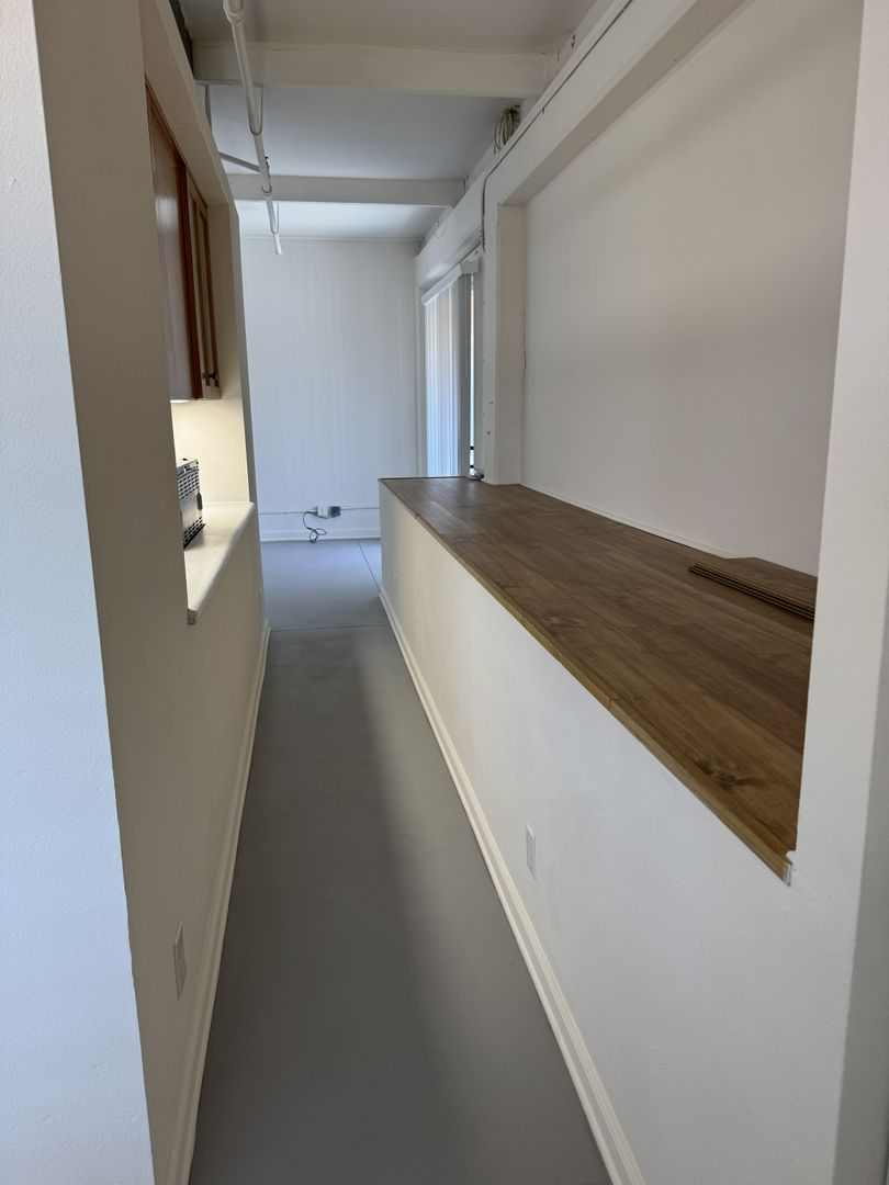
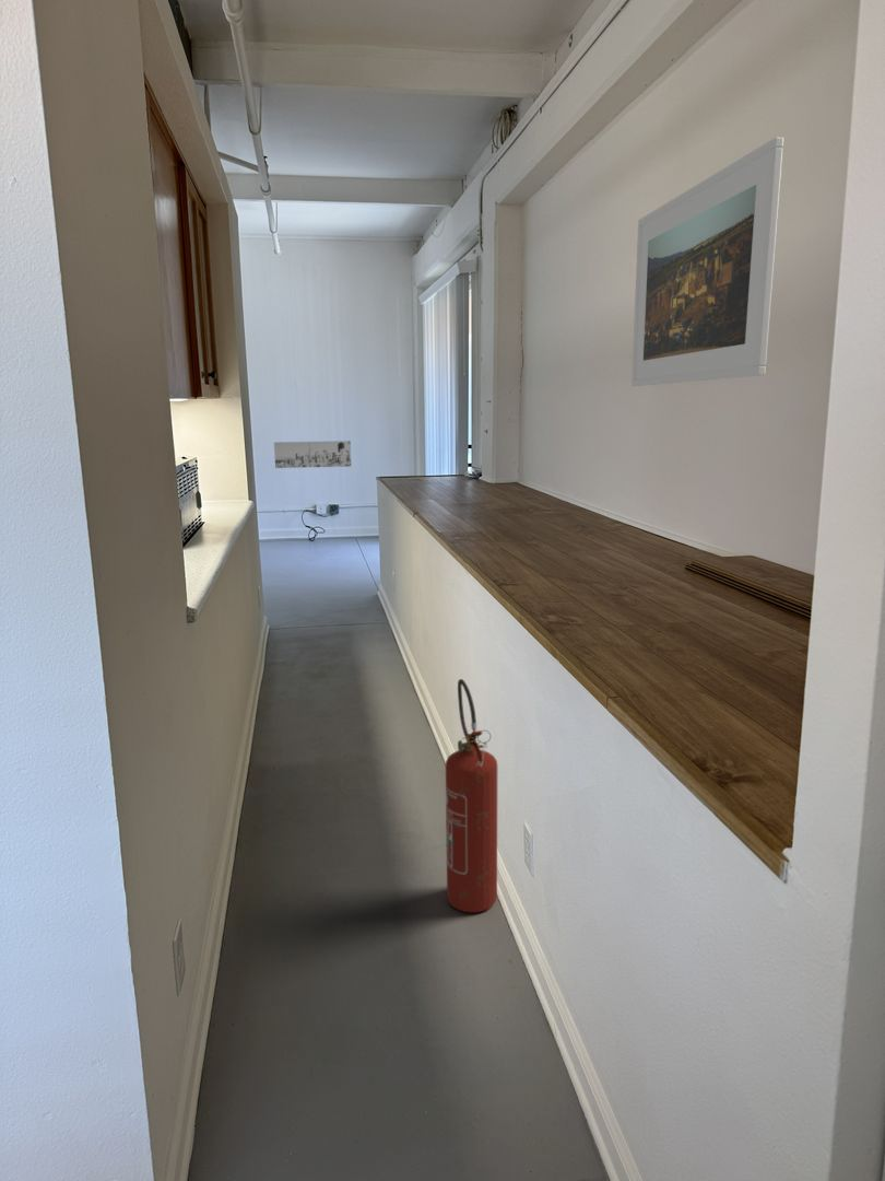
+ wall art (312, 454)
+ fire extinguisher (469, 793)
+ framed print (692, 285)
